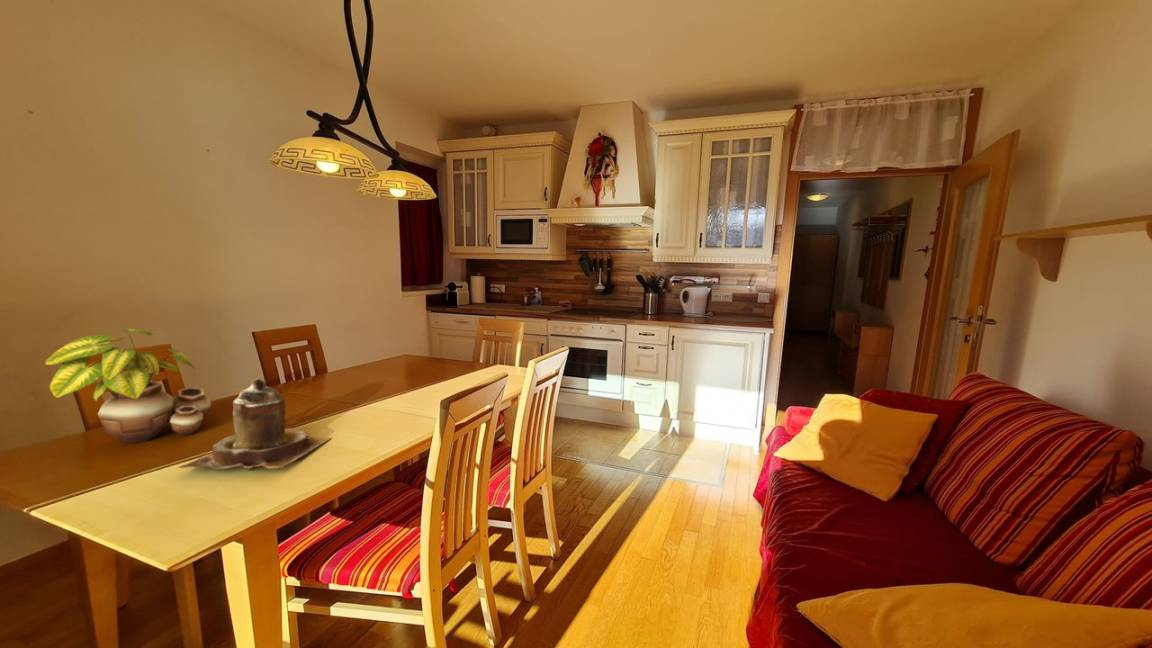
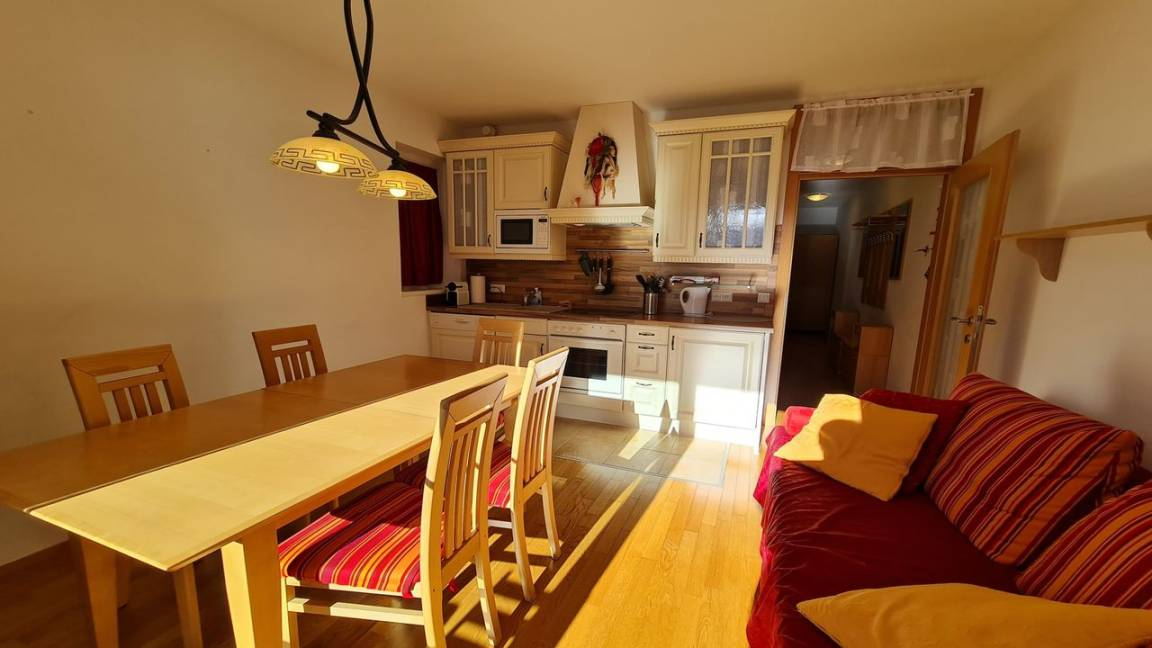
- potted plant (142, 384)
- teapot (260, 418)
